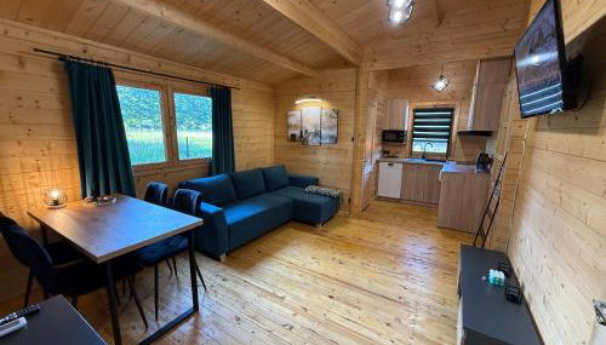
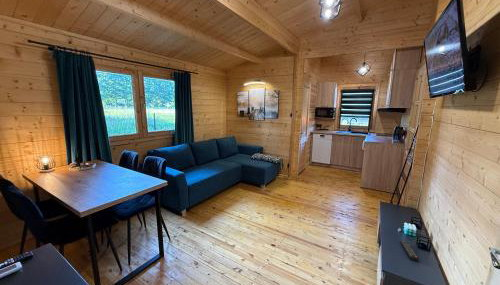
+ remote control (408, 249)
